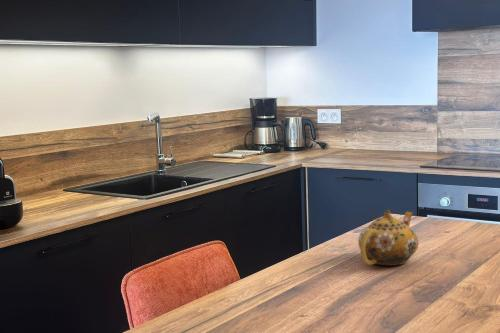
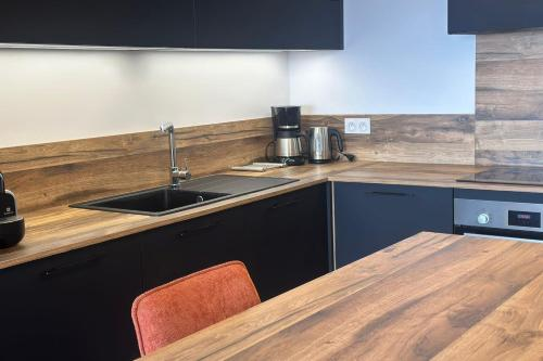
- teapot (388, 235)
